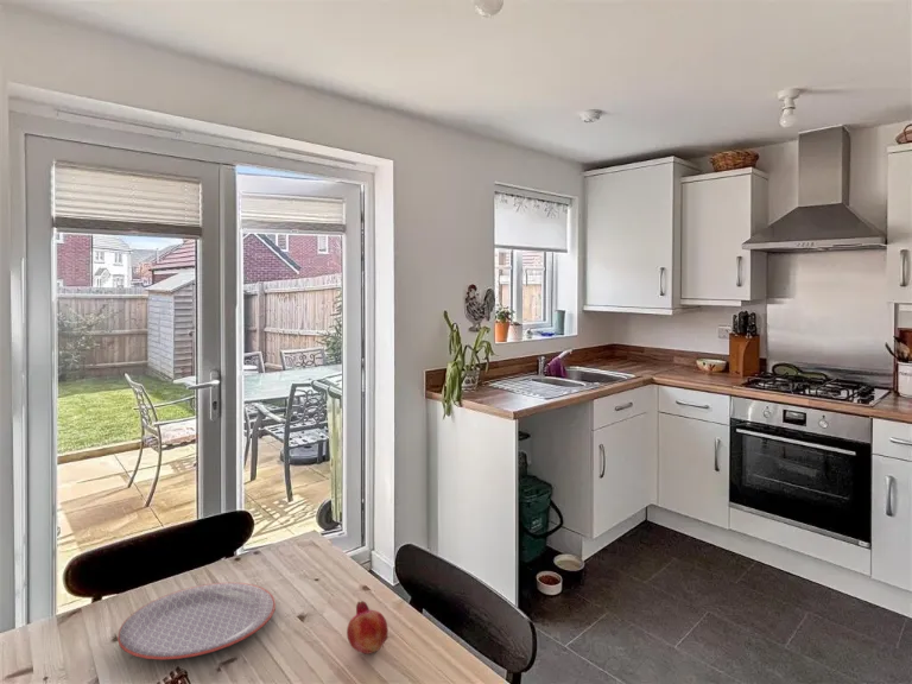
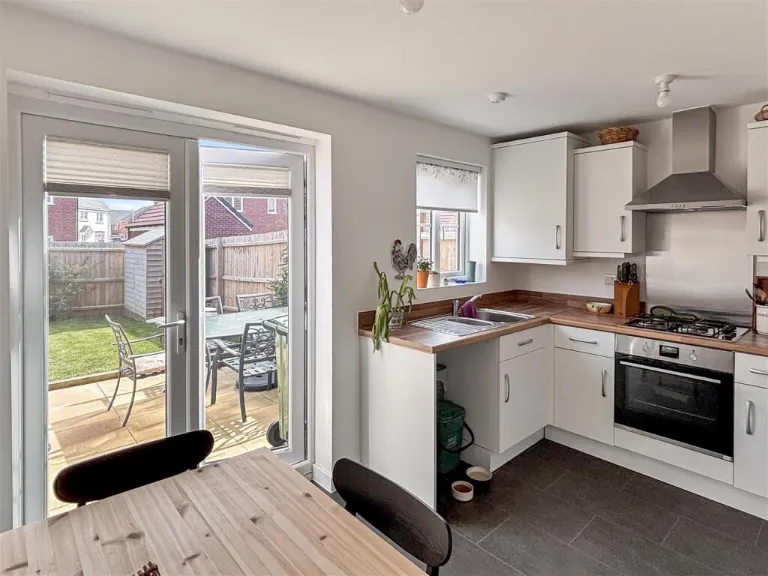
- fruit (367, 628)
- plate (201, 620)
